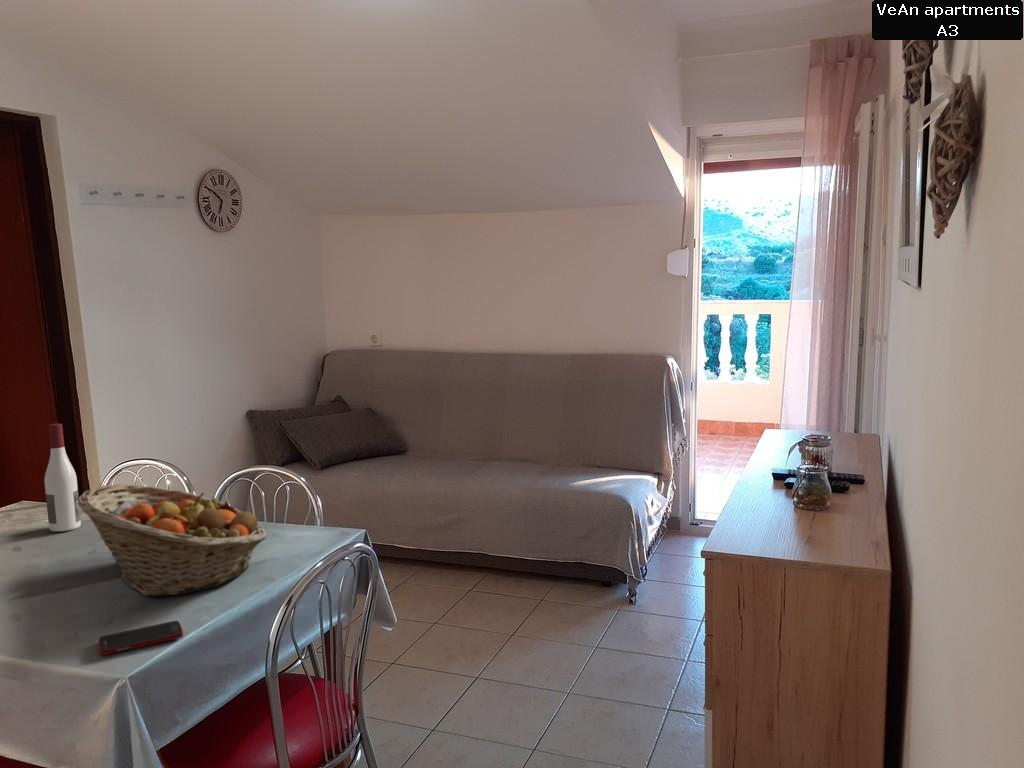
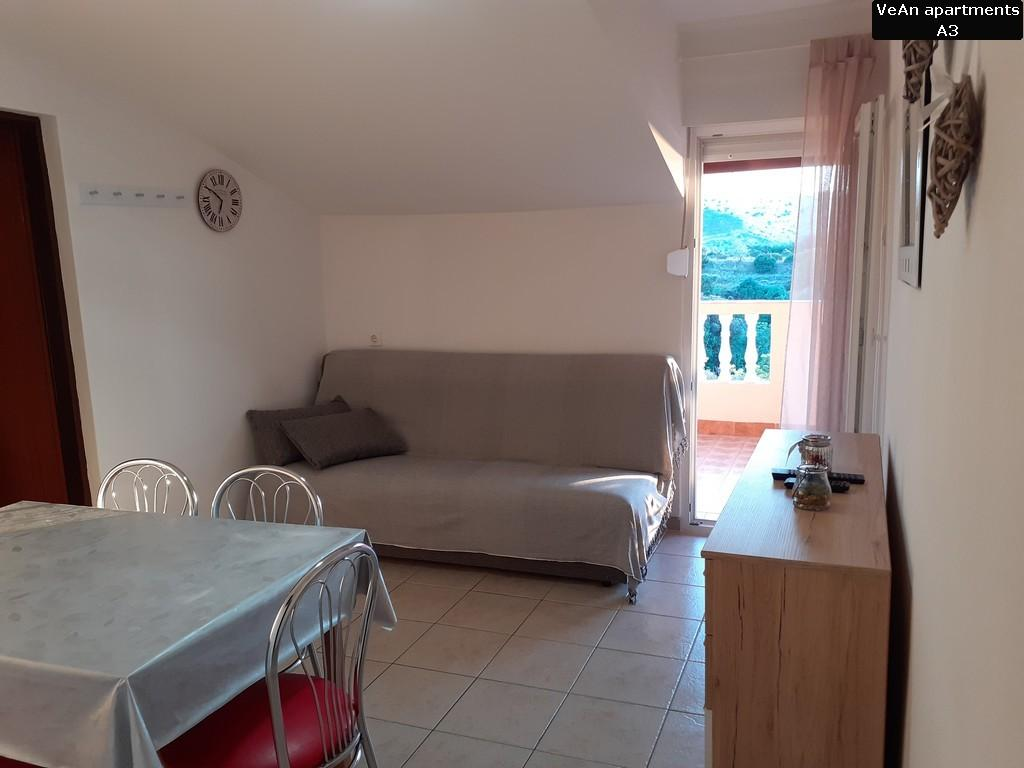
- alcohol (60, 476)
- fruit basket (175, 529)
- cell phone (141, 637)
